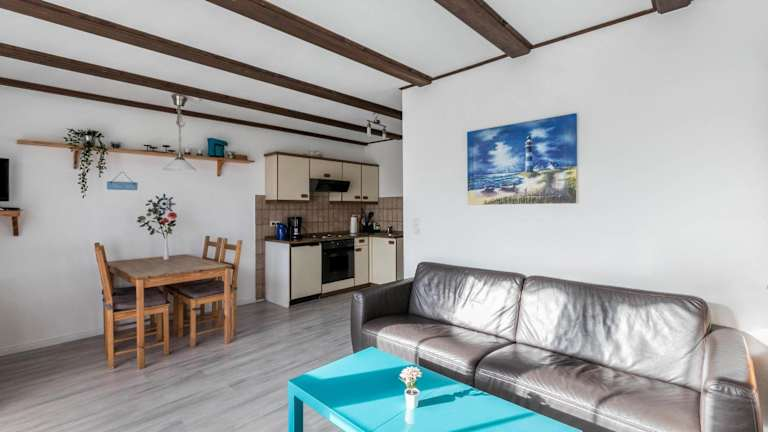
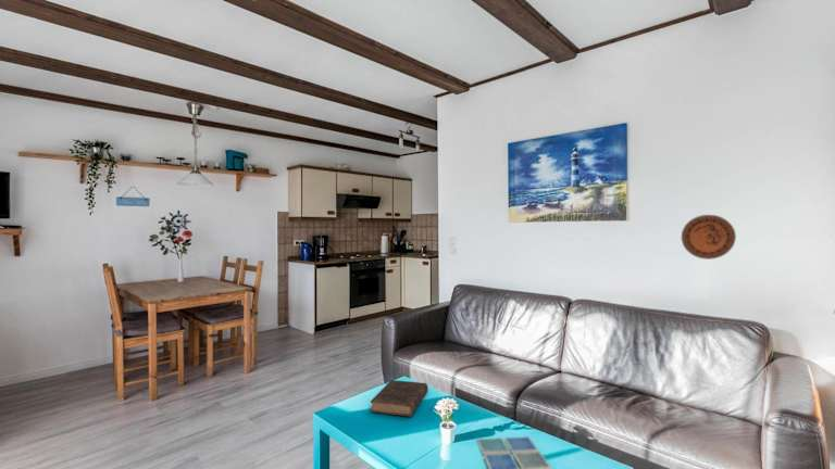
+ drink coaster (512, 453)
+ decorative plate (707, 237)
+ book (400, 396)
